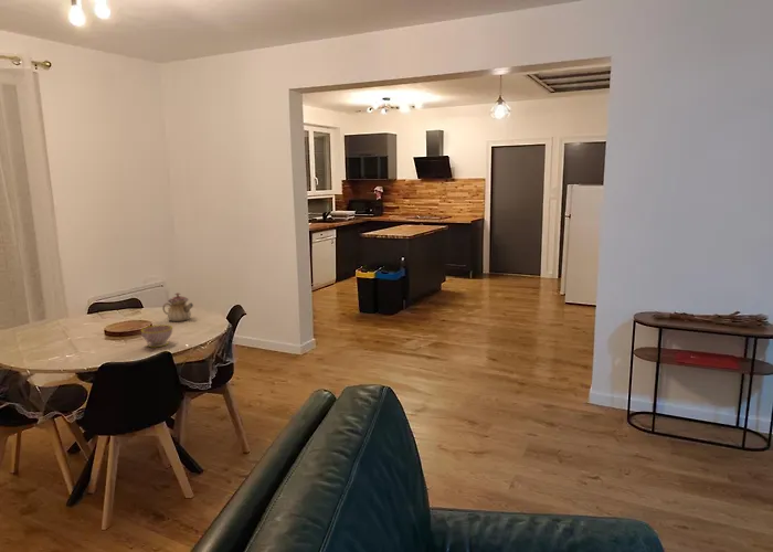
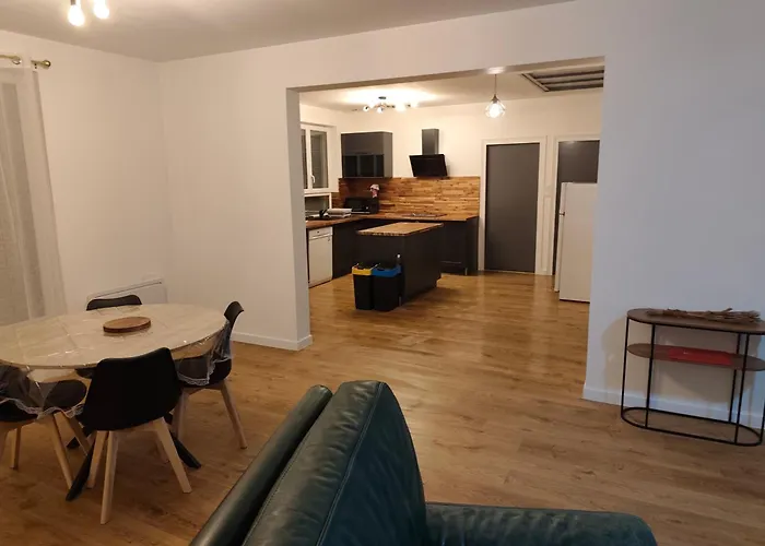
- teacup (155, 337)
- teapot (177, 306)
